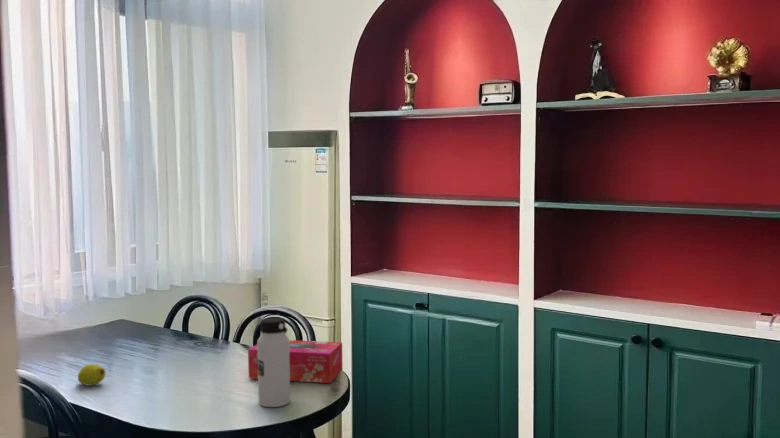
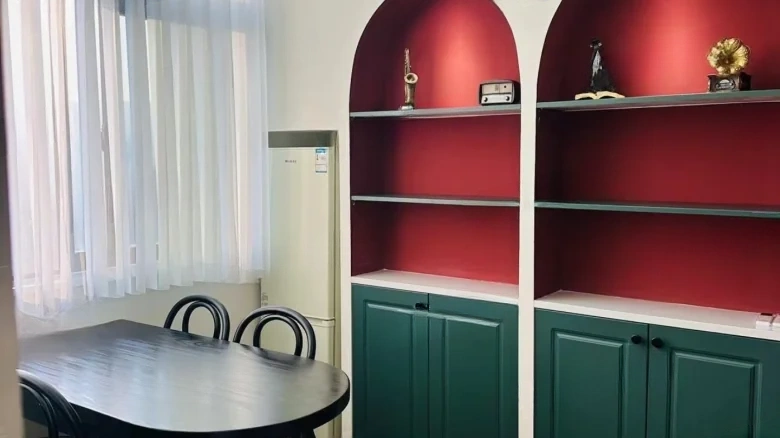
- tissue box (296, 360)
- water bottle (273, 361)
- fruit (90, 373)
